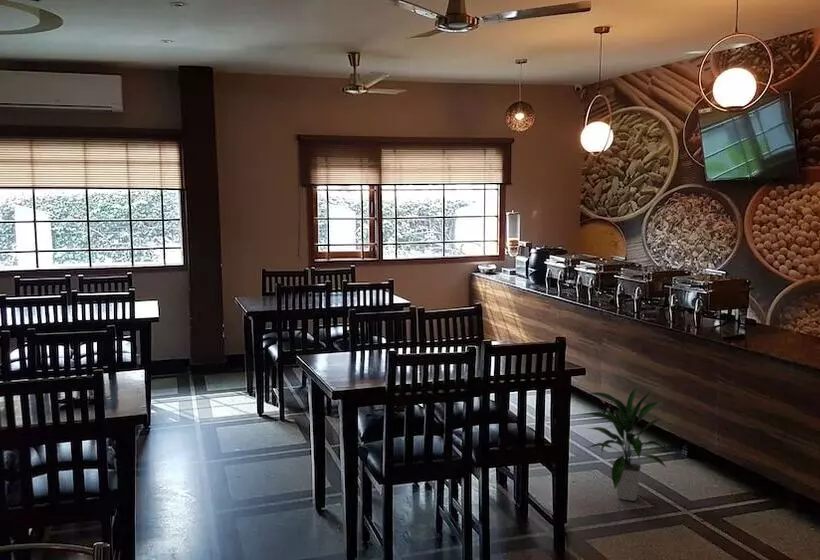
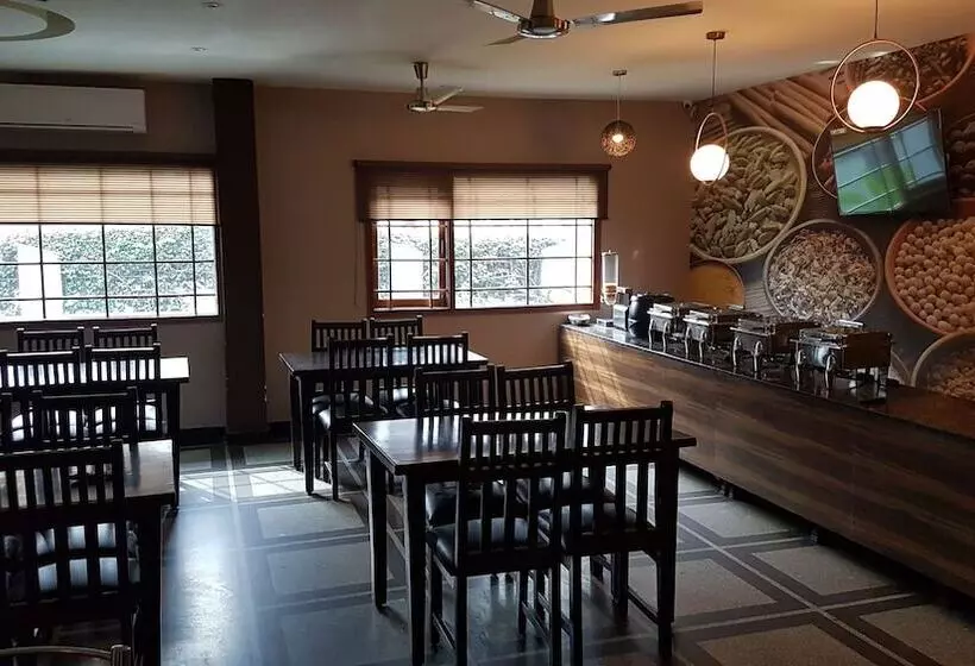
- indoor plant (626, 440)
